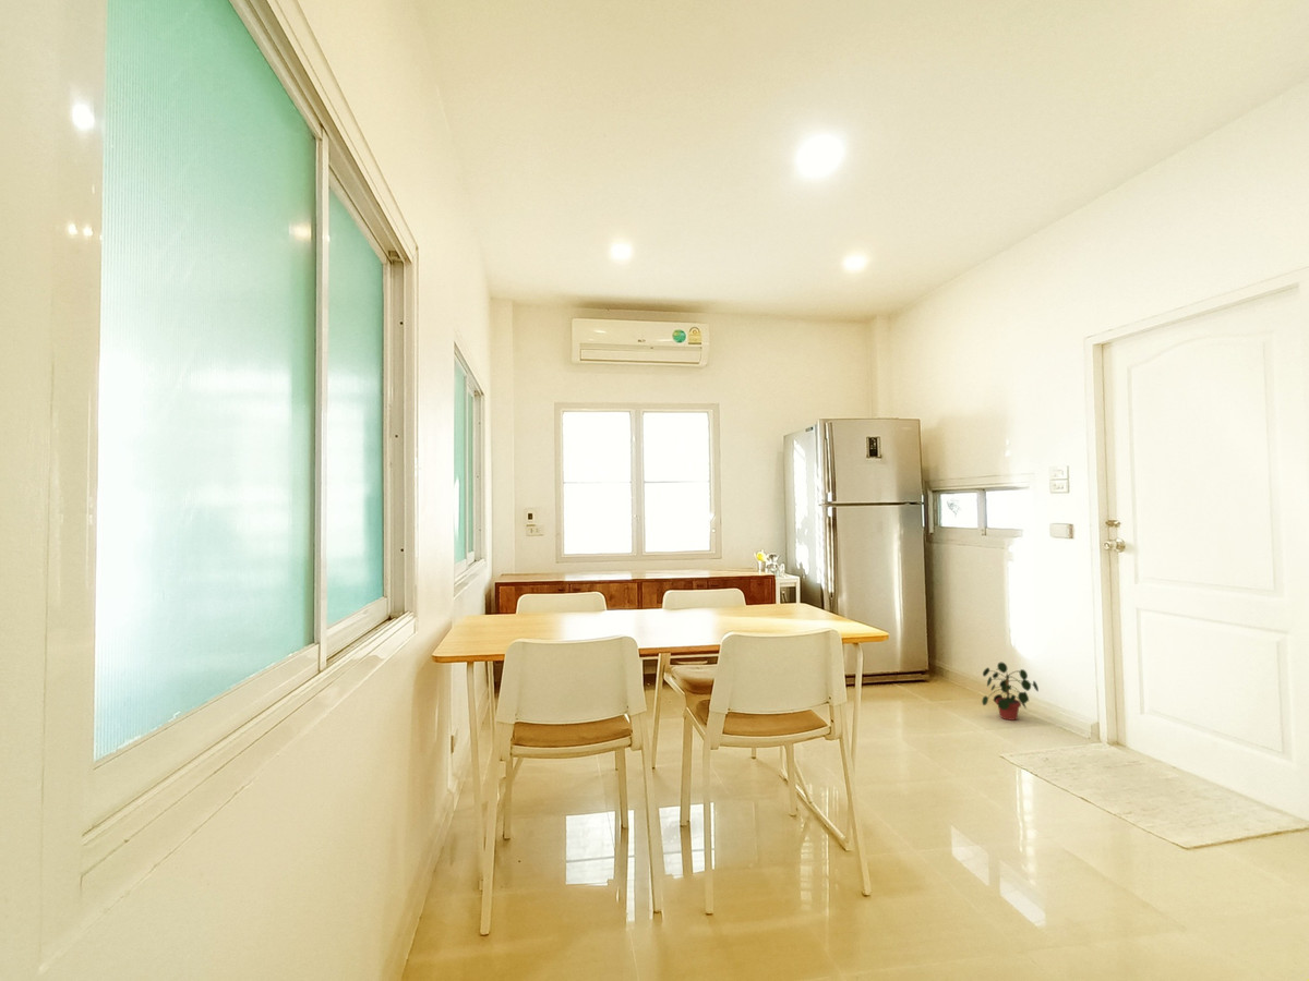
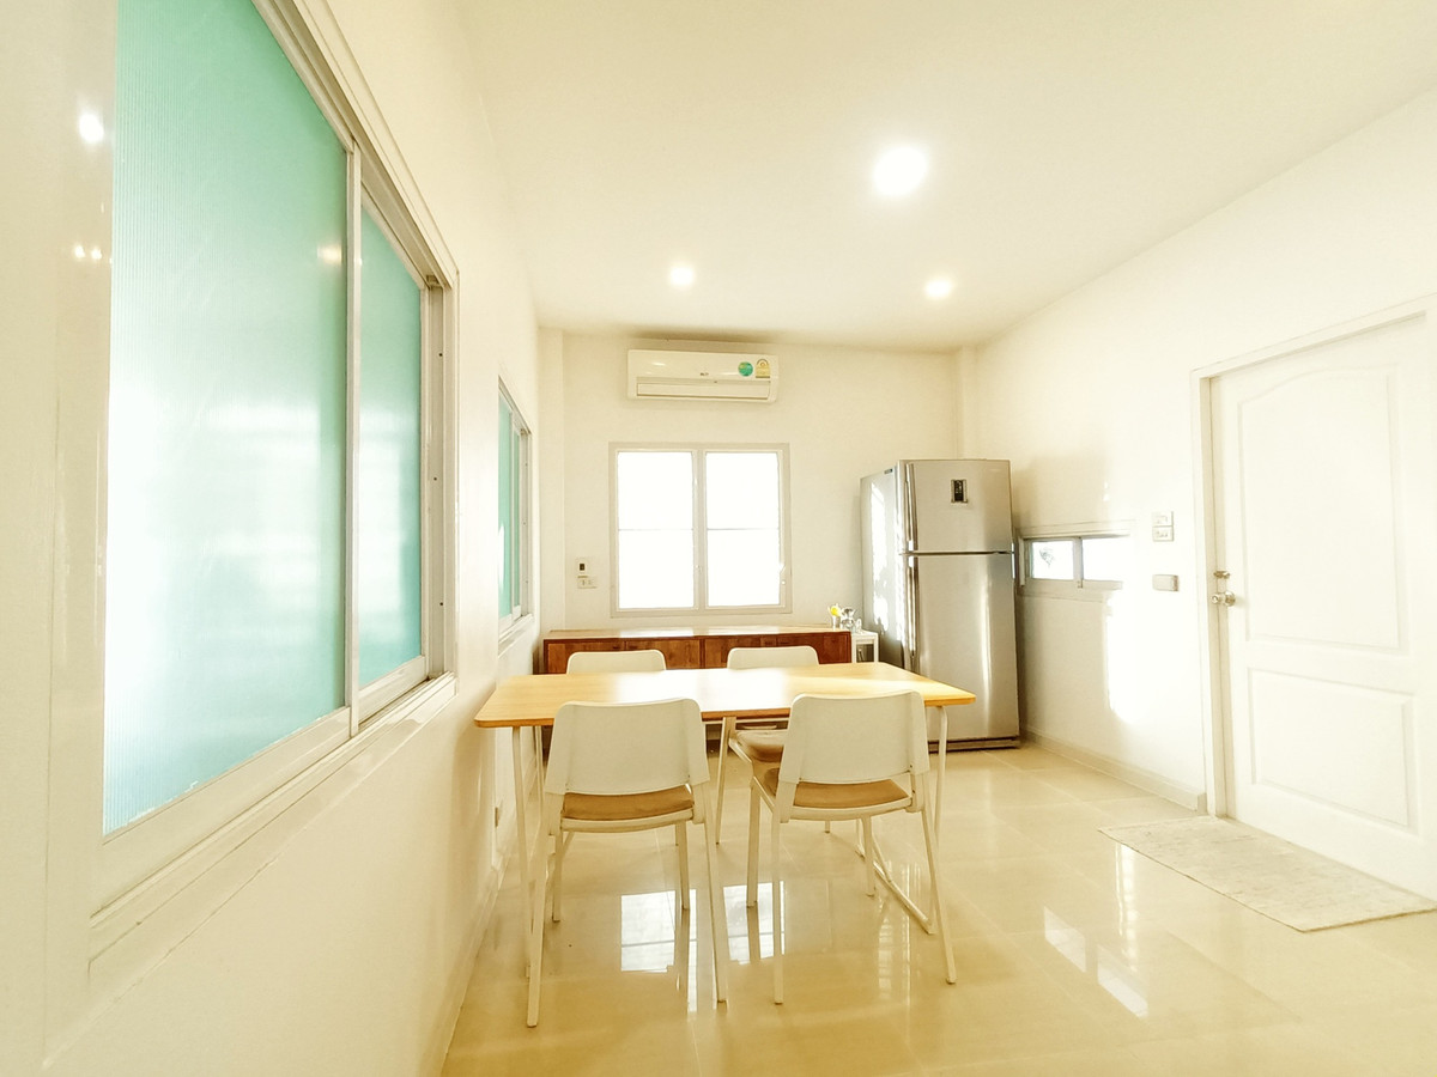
- potted plant (1009, 689)
